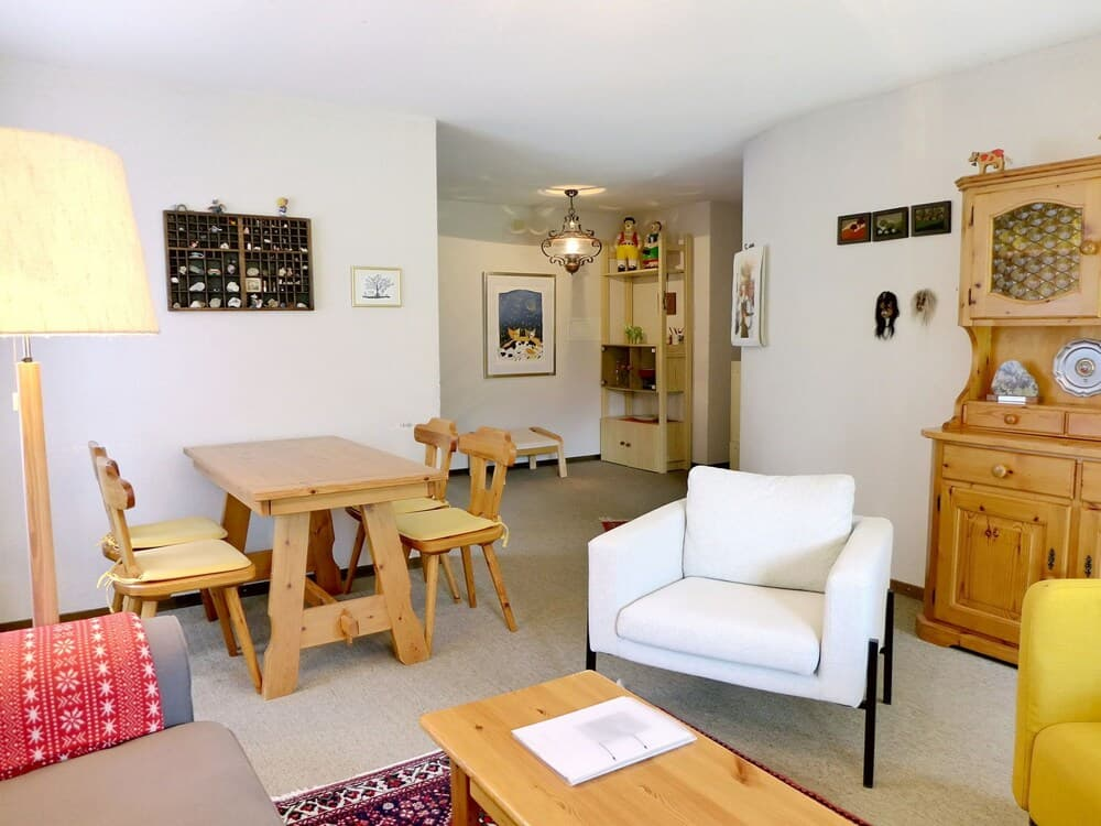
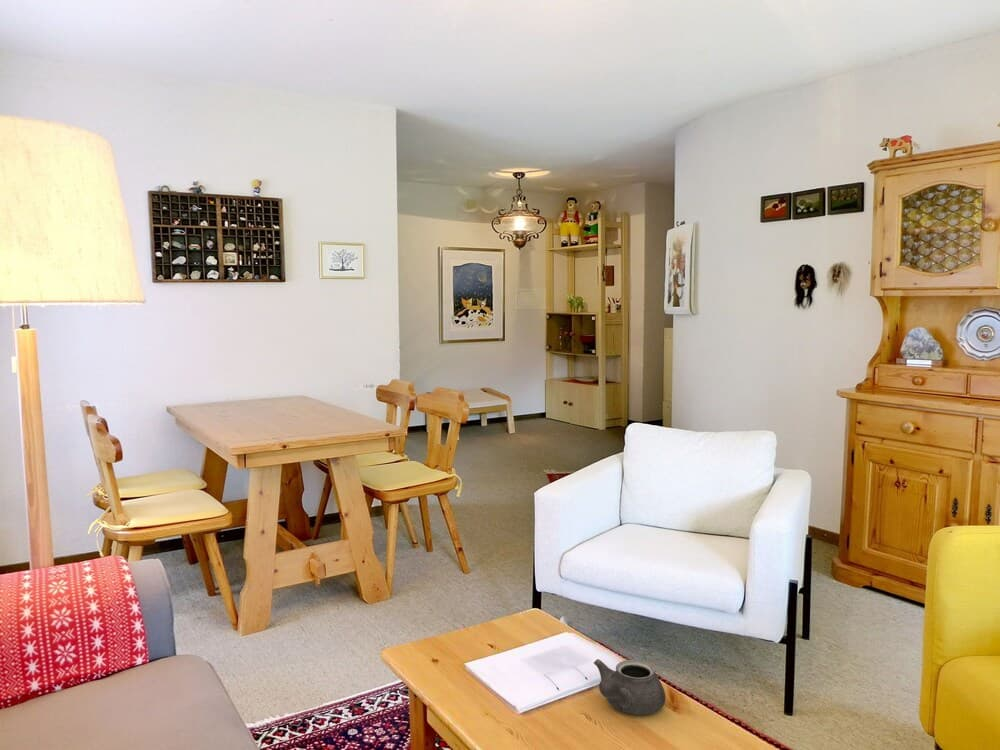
+ teapot (623, 685)
